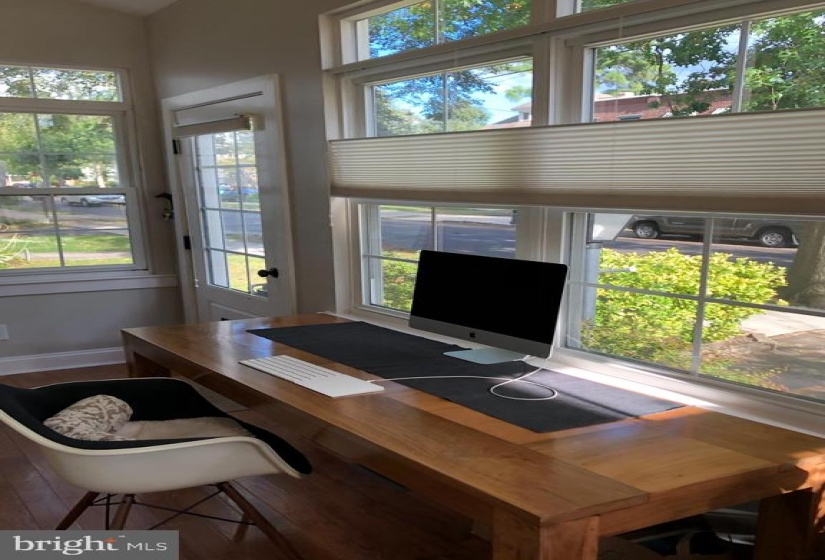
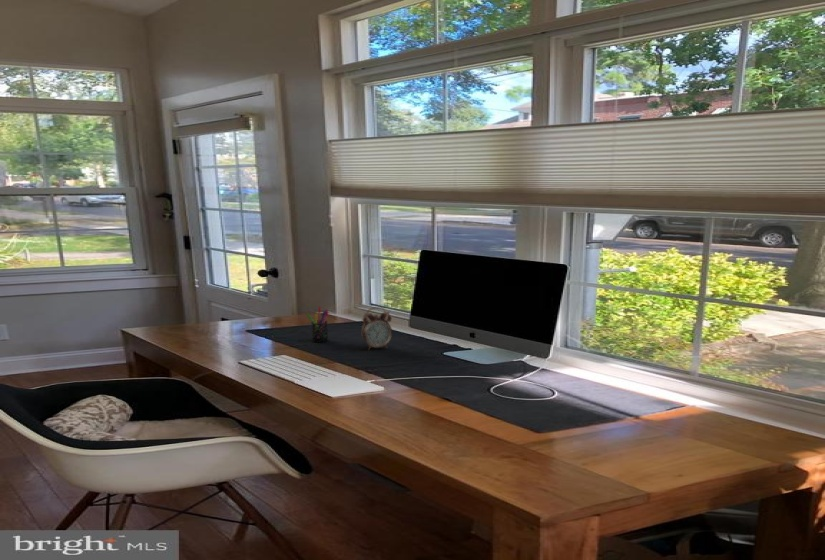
+ alarm clock (376, 327)
+ pen holder (317, 324)
